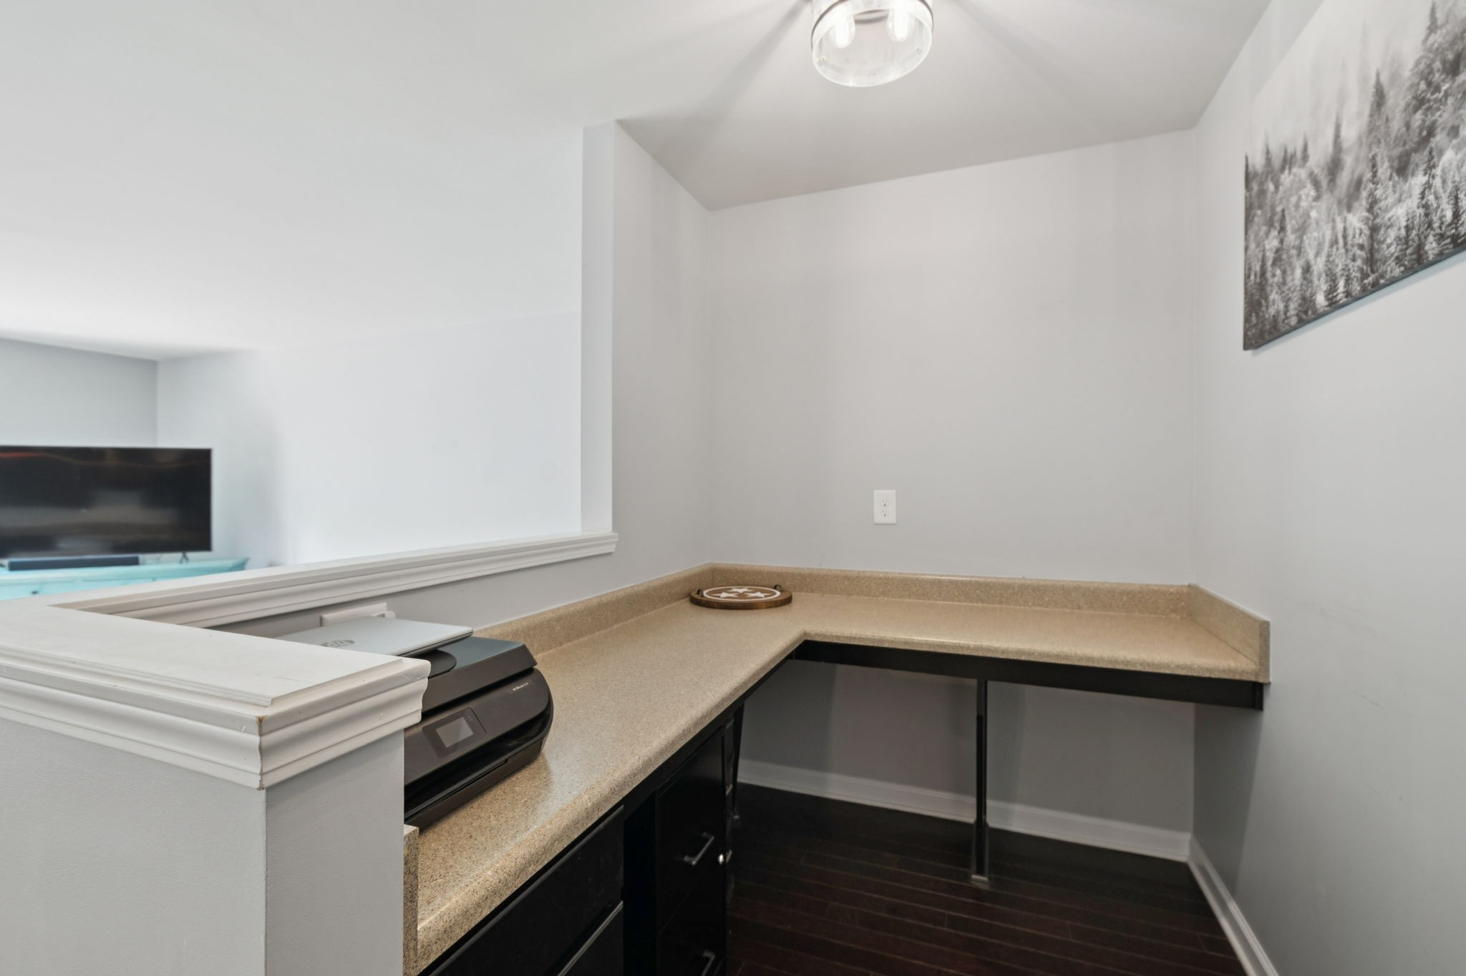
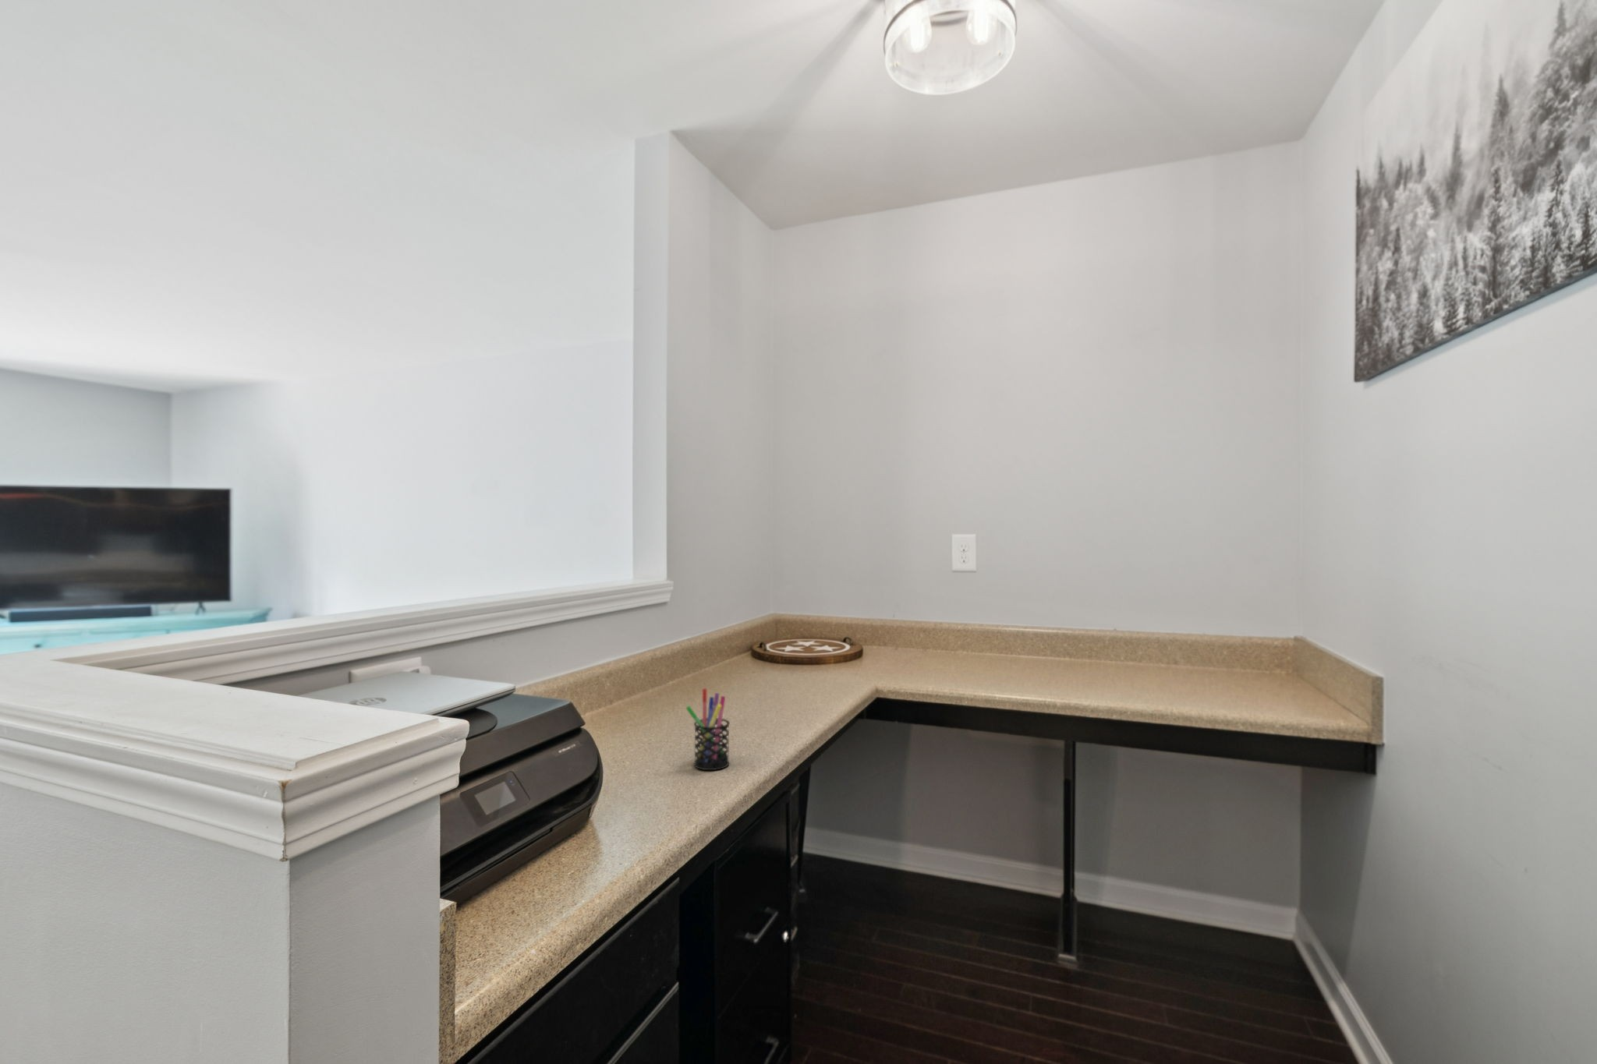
+ pen holder (706, 728)
